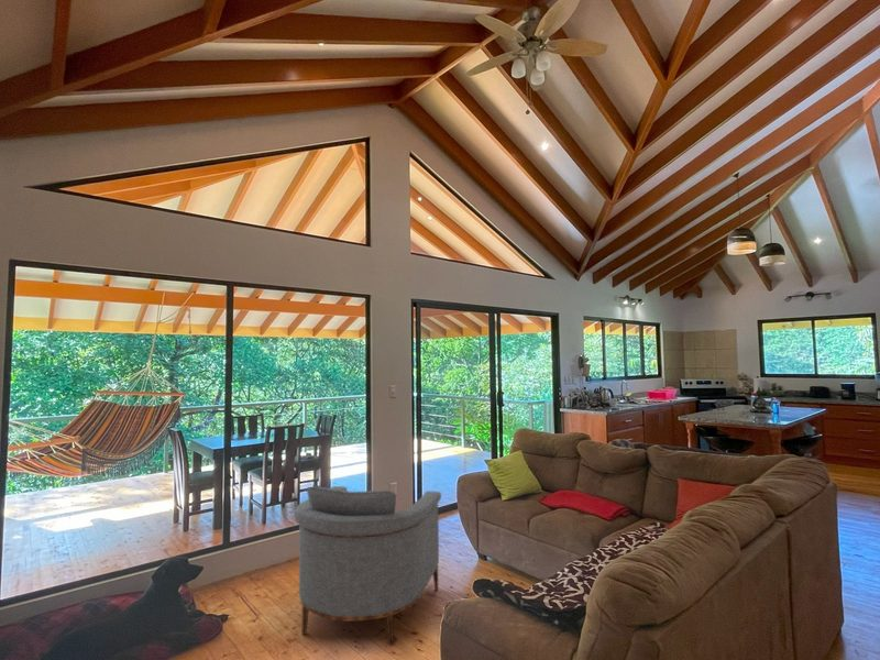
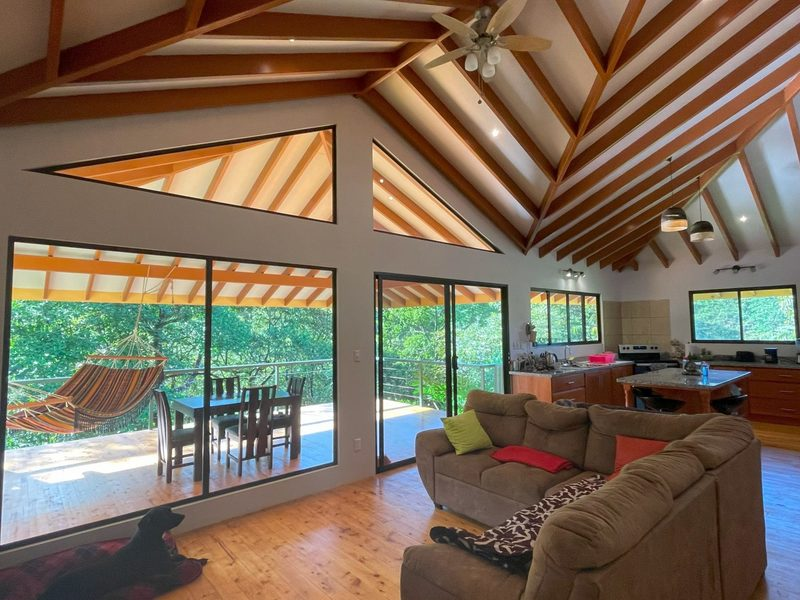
- armchair (364, 546)
